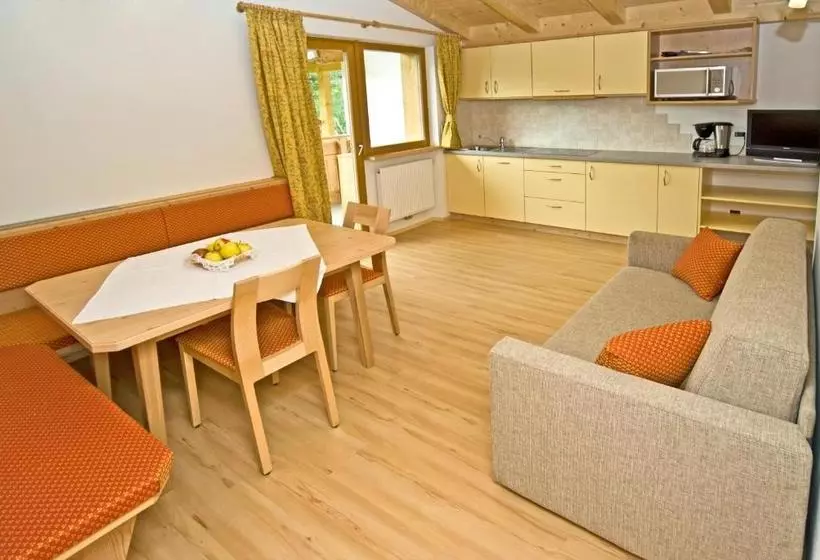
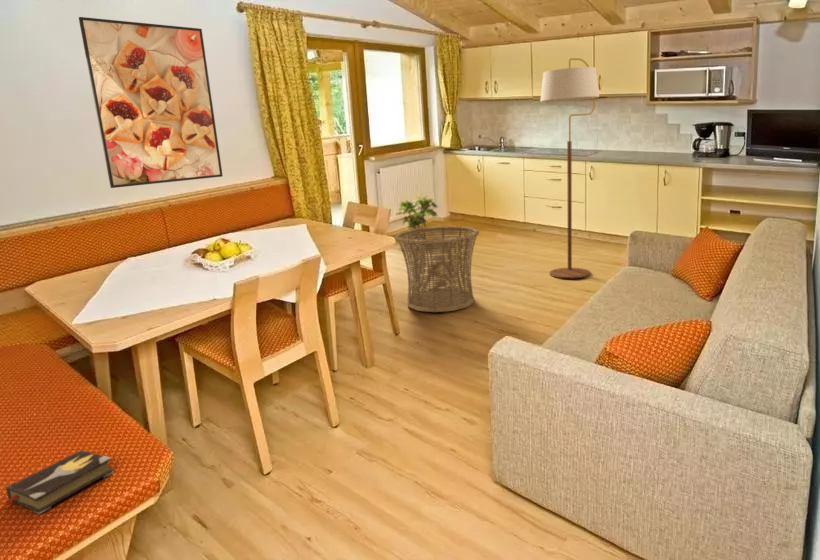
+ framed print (158, 105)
+ hardback book (61, 478)
+ floor lamp (571, 170)
+ potted plant (419, 219)
+ basket (438, 267)
